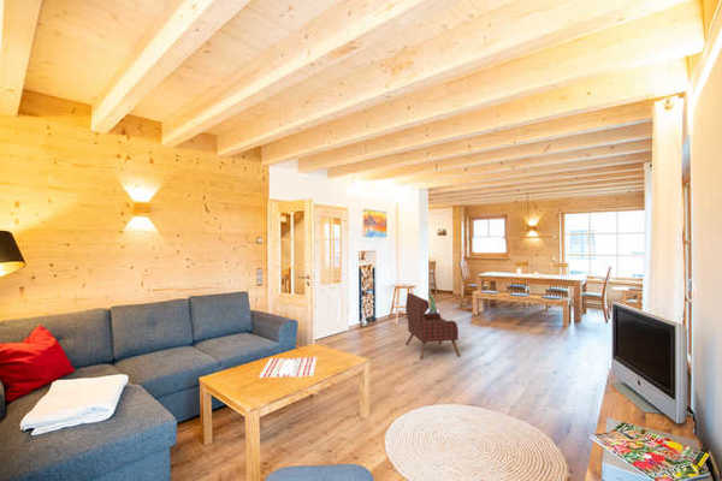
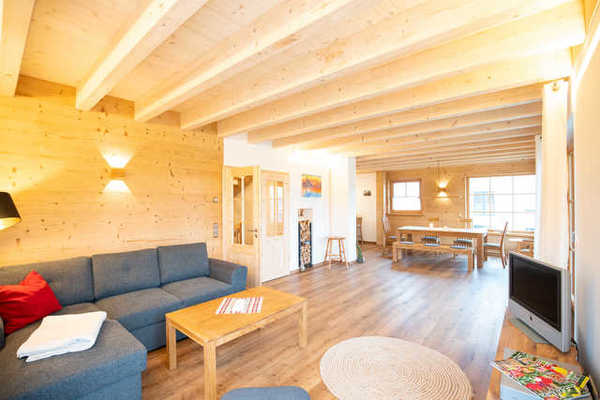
- armchair (431, 322)
